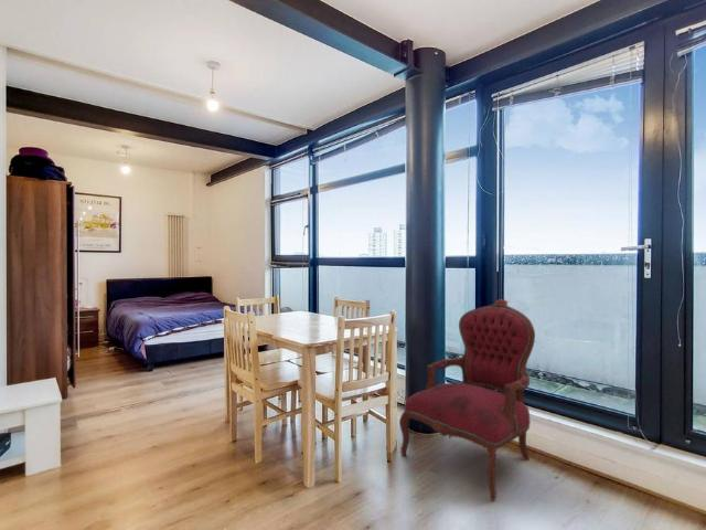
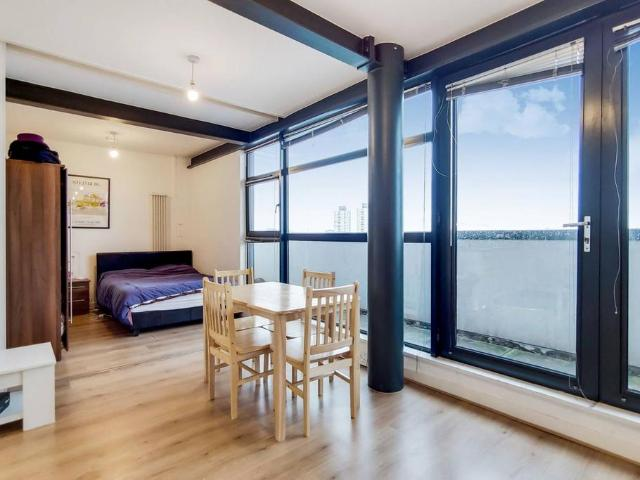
- armchair (474, 380)
